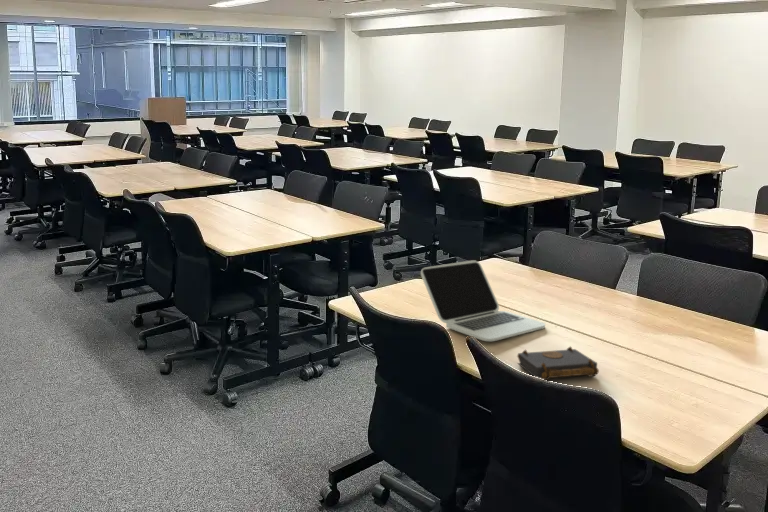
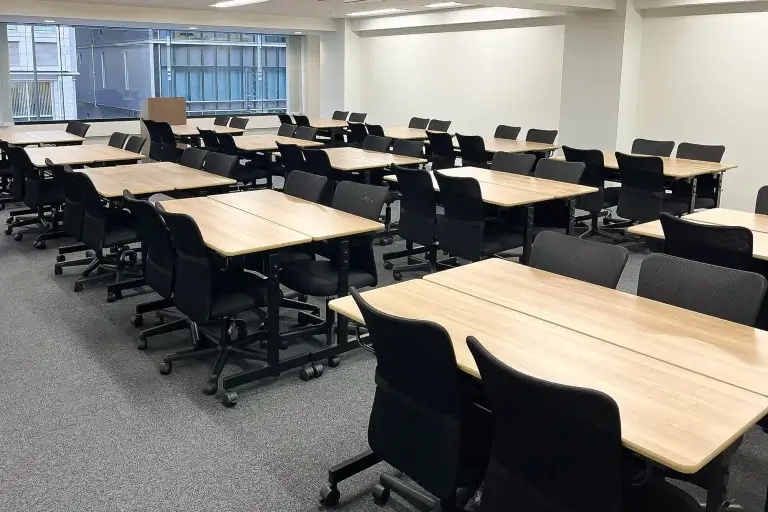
- book (557, 362)
- laptop (482, 297)
